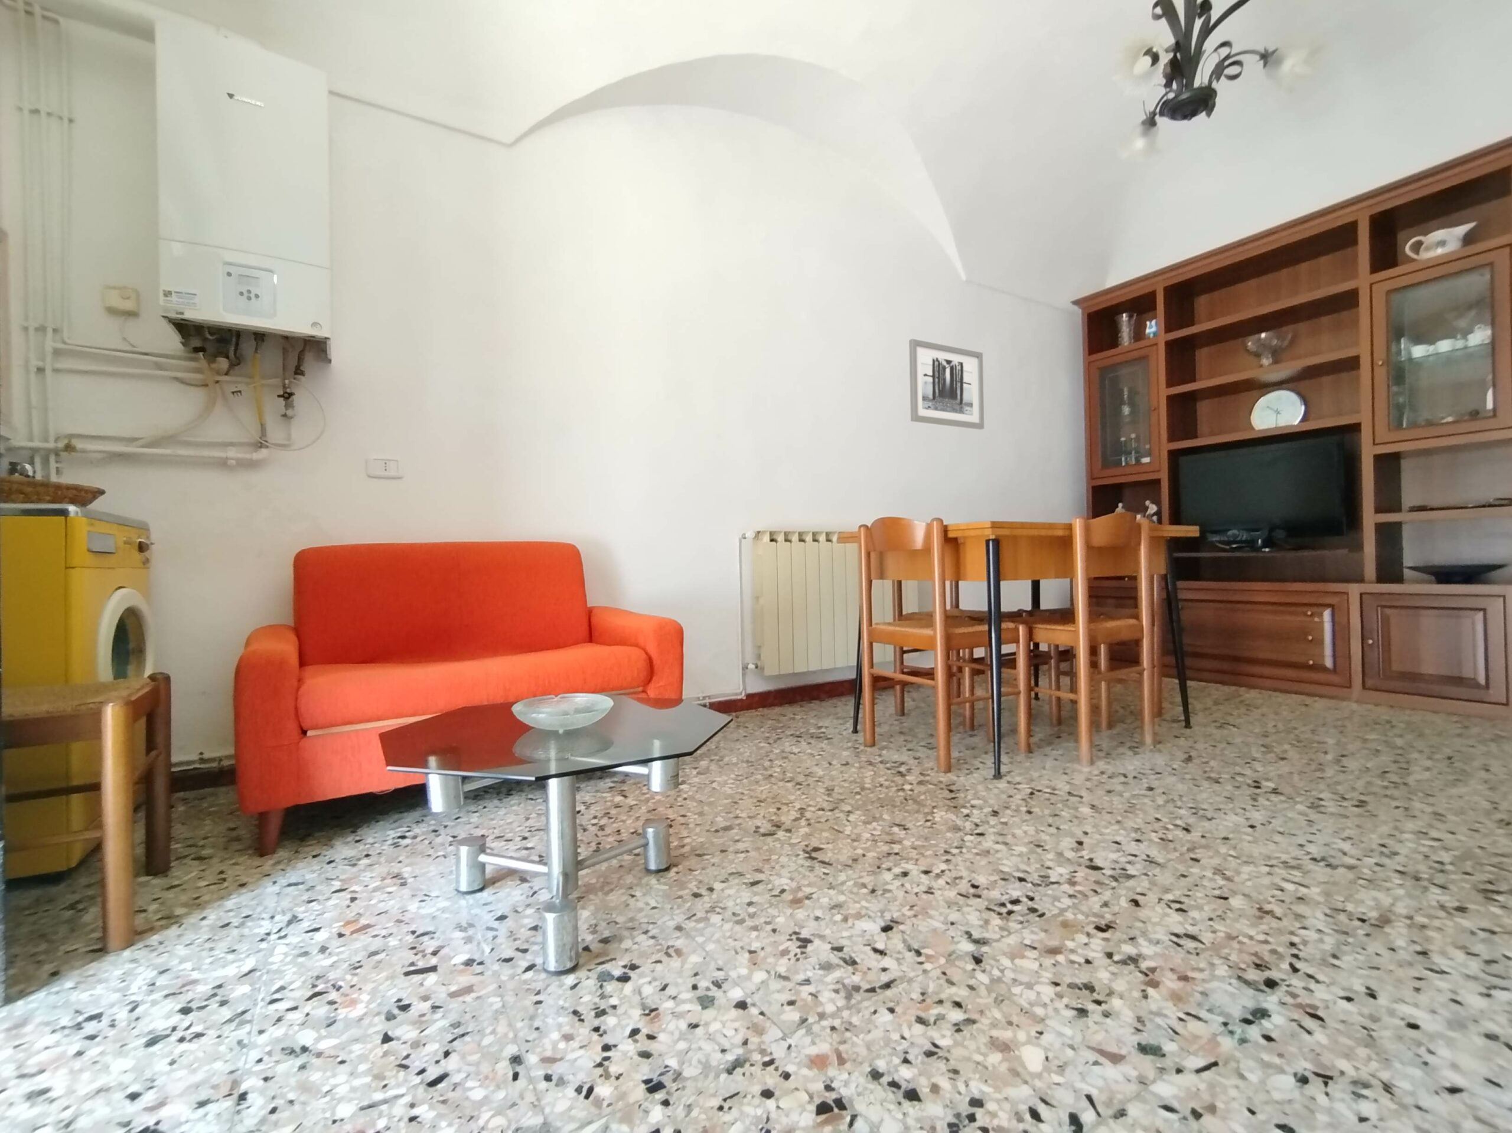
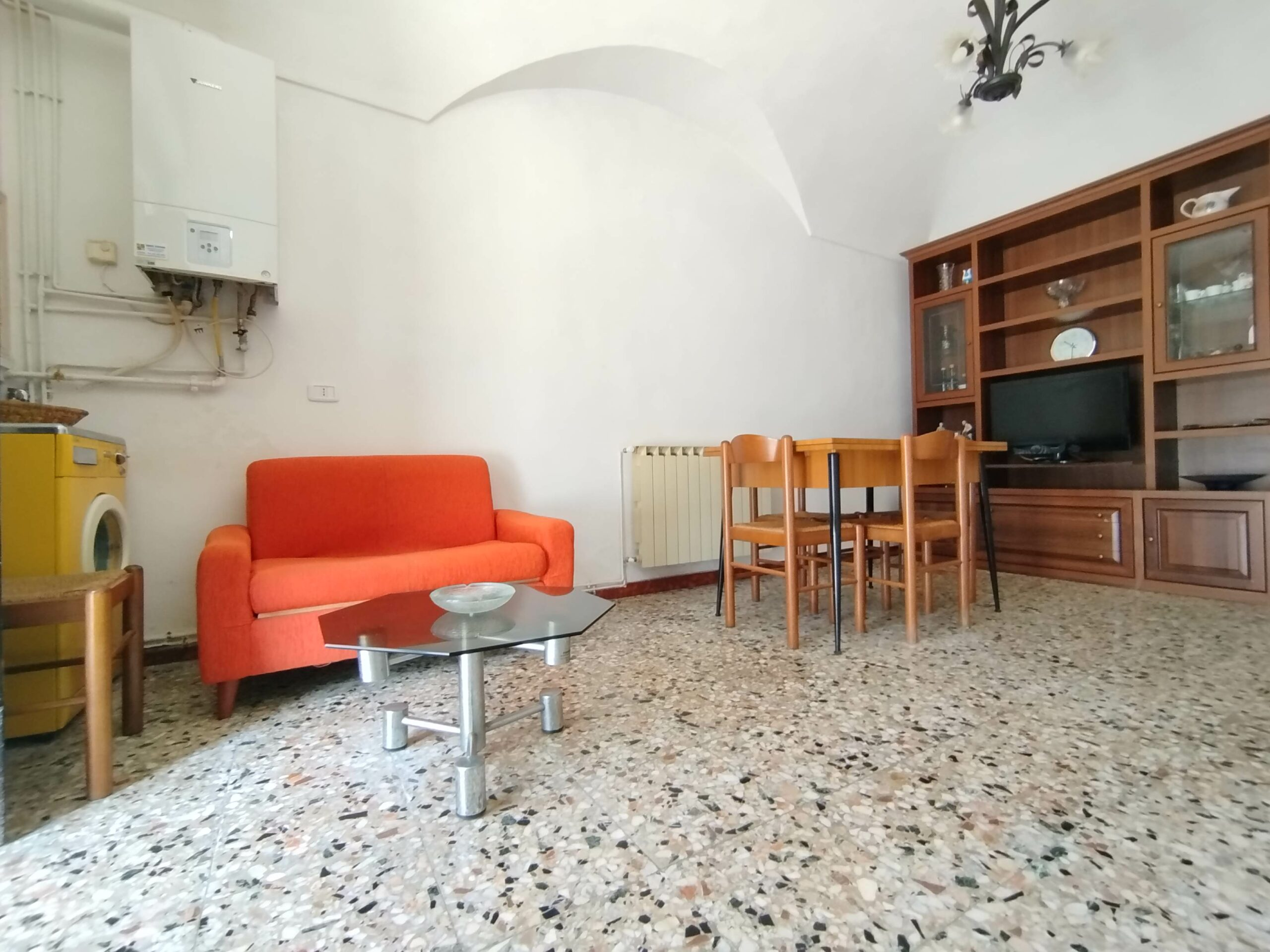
- wall art (948, 386)
